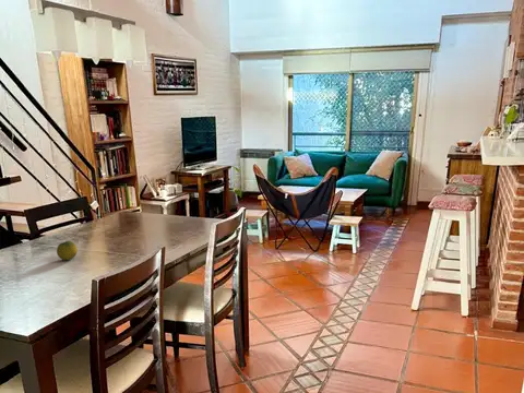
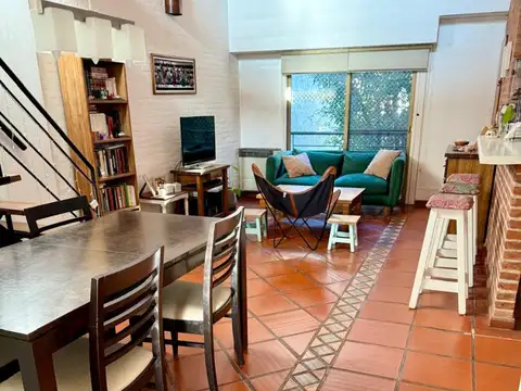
- fruit (67, 250)
